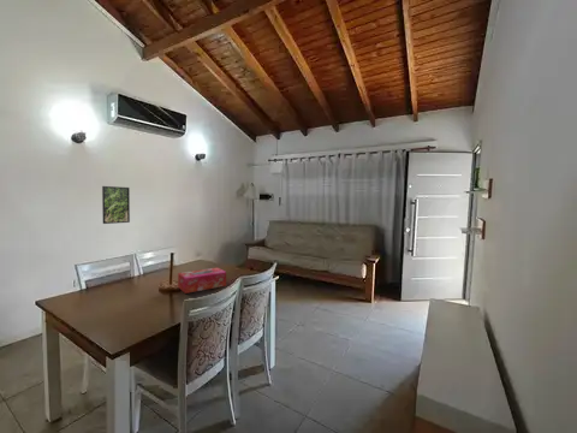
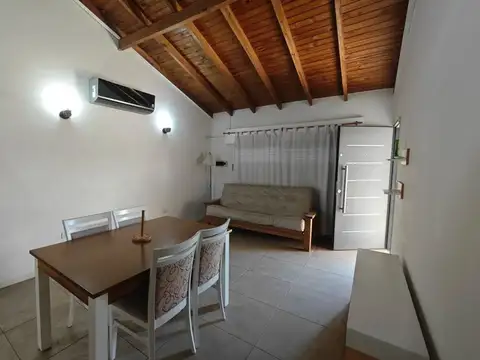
- tissue box (202, 279)
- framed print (115, 204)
